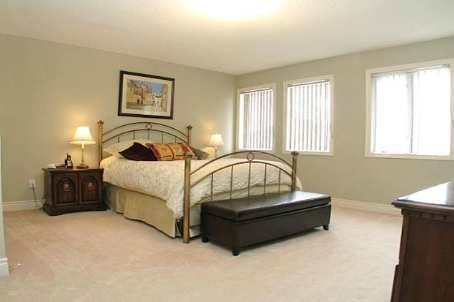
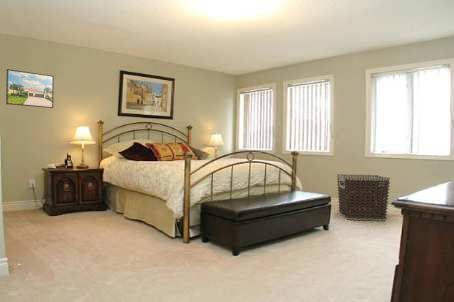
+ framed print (30, 89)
+ clothes hamper (361, 196)
